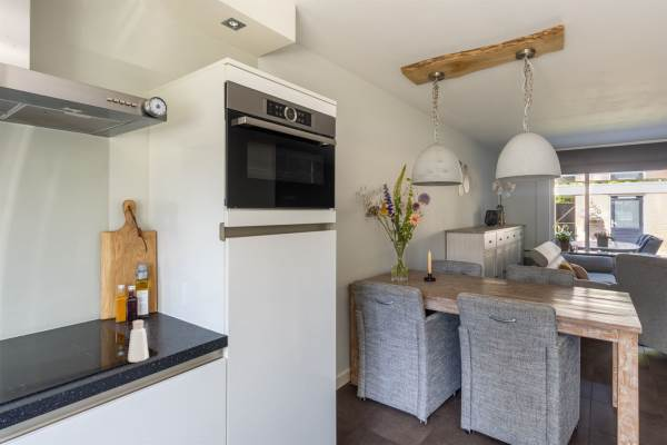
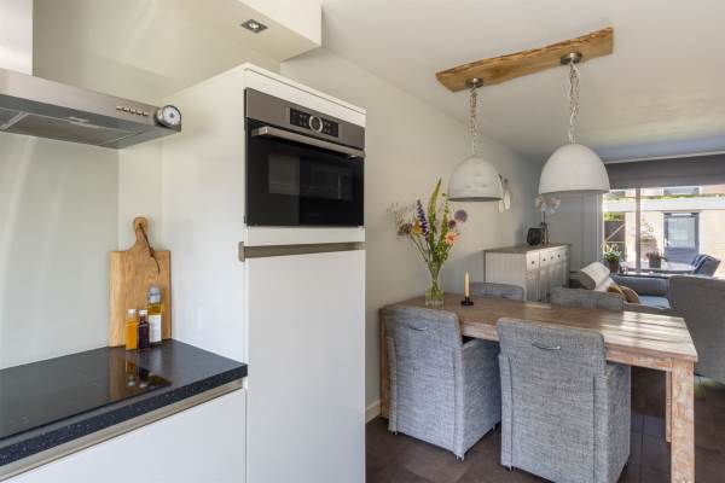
- pepper shaker (138, 339)
